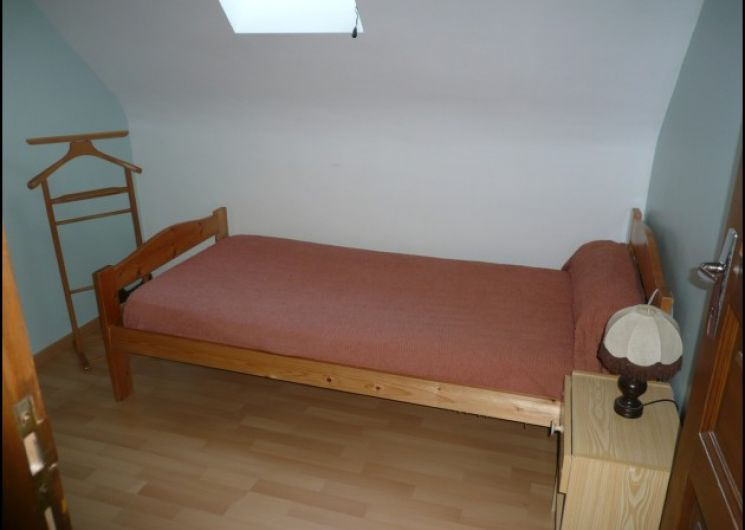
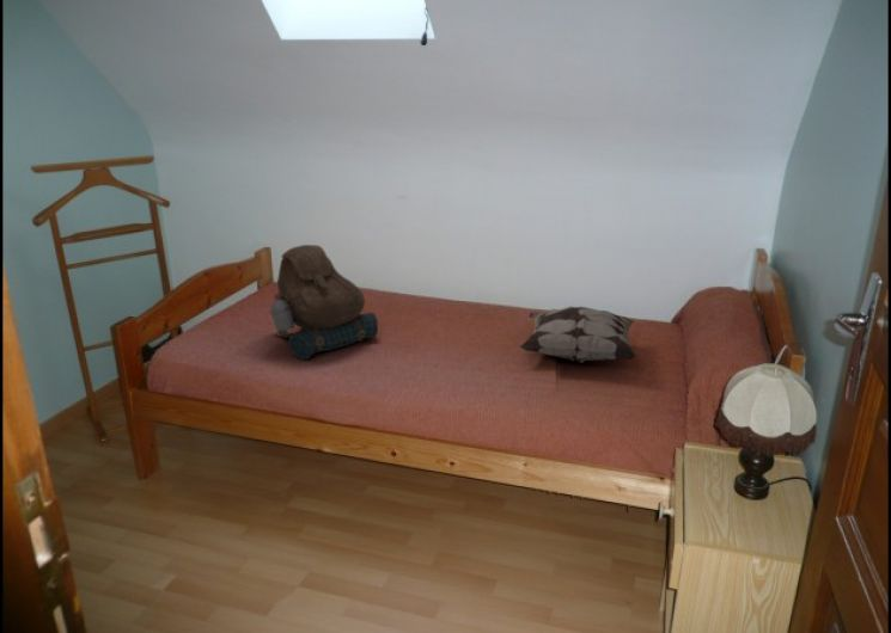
+ backpack (316, 294)
+ decorative pillow (578, 332)
